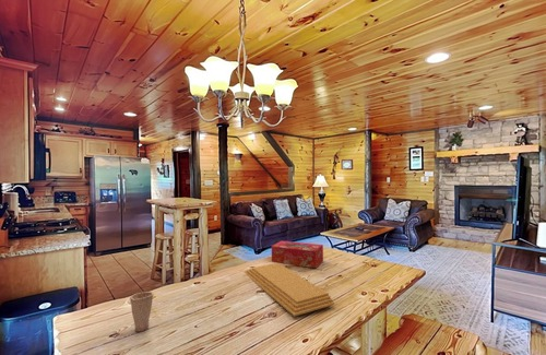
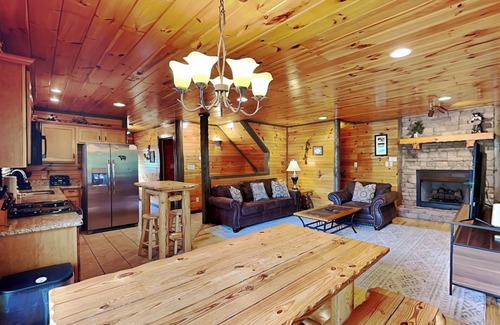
- cup (142, 310)
- cutting board (282, 283)
- tissue box (297, 252)
